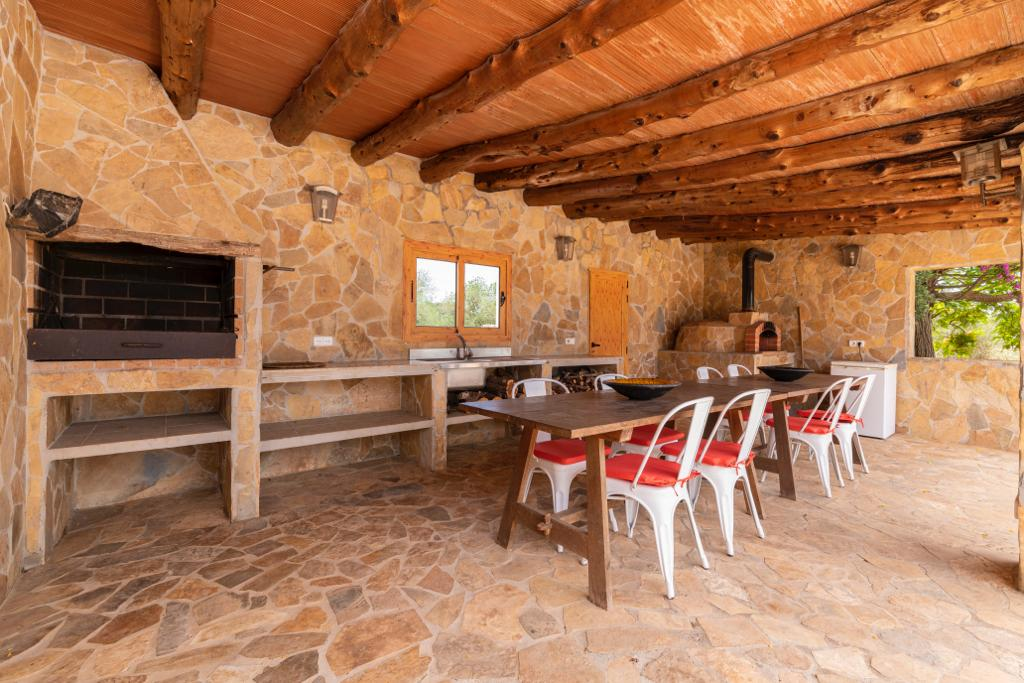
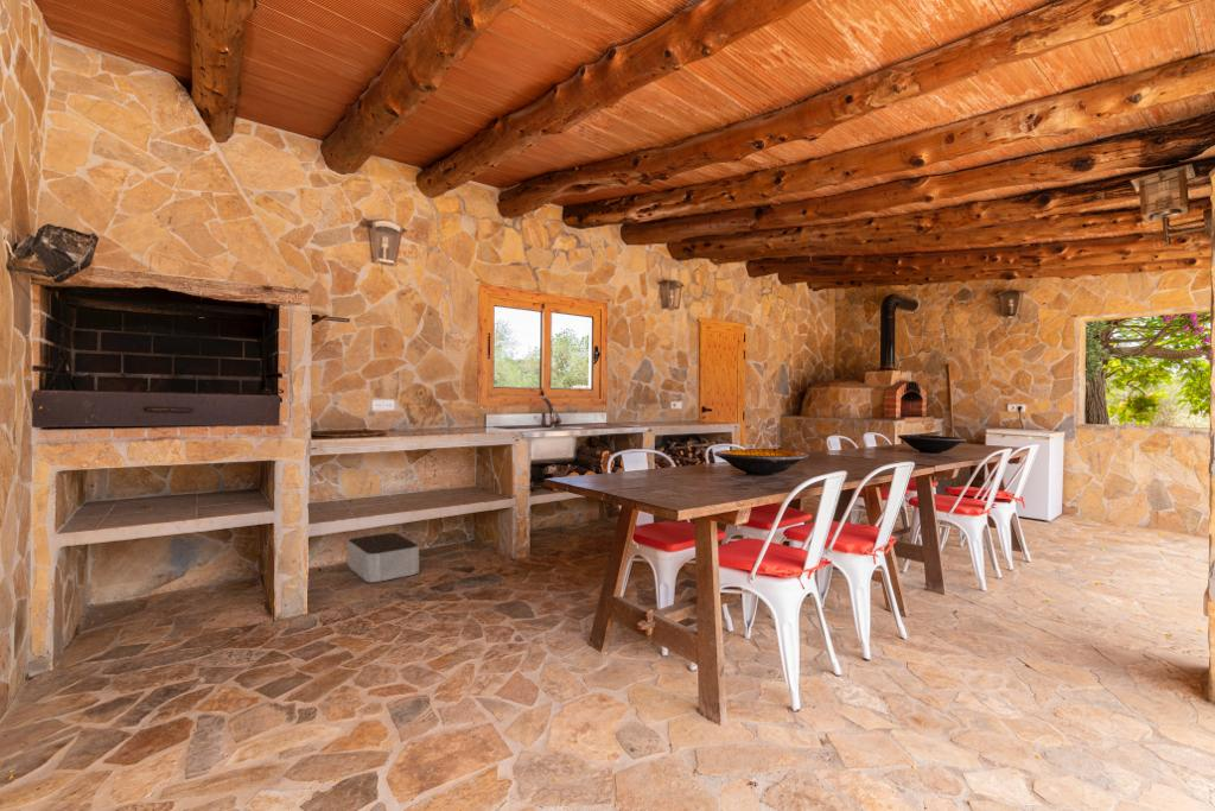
+ storage bin (382, 555)
